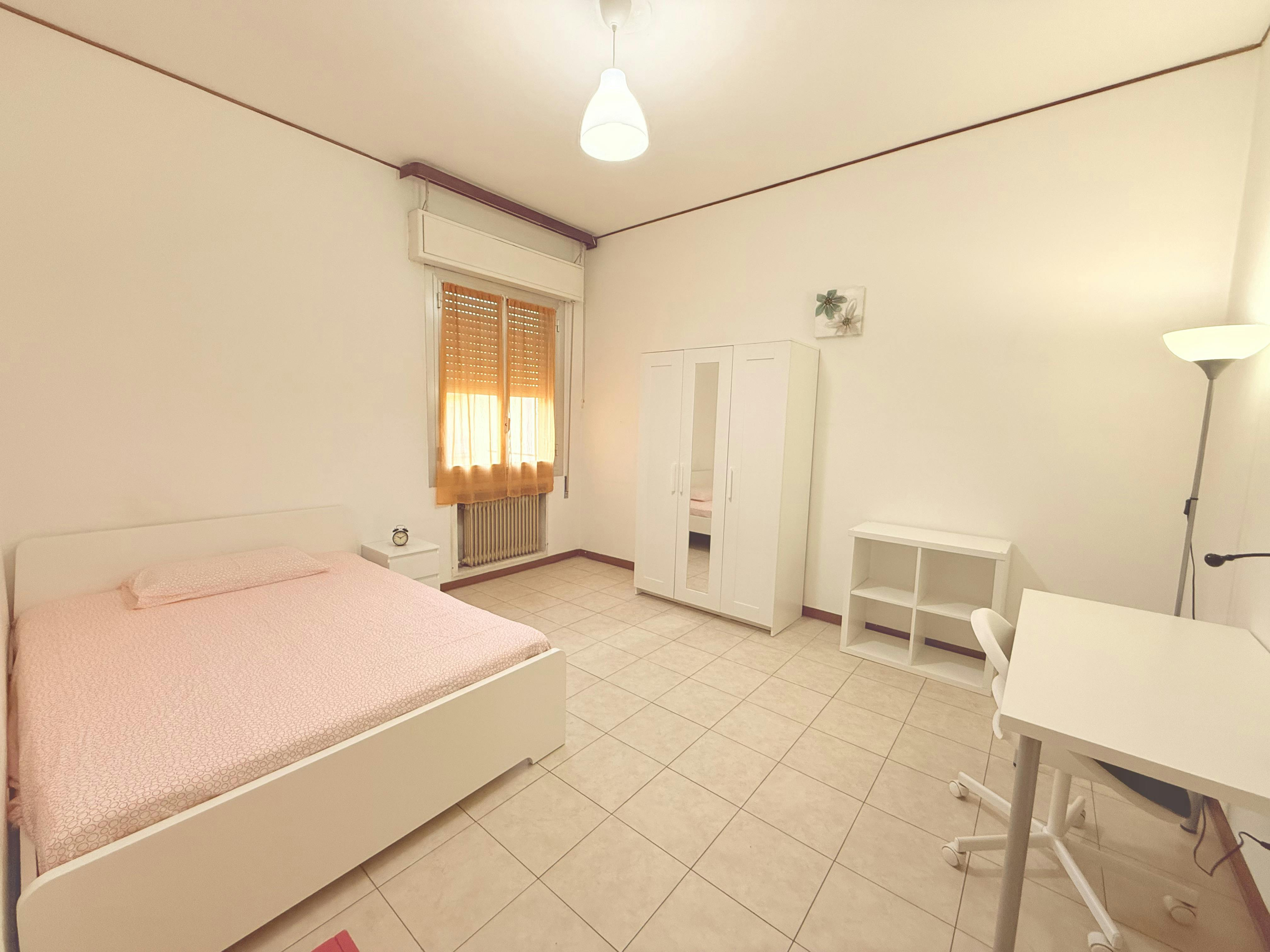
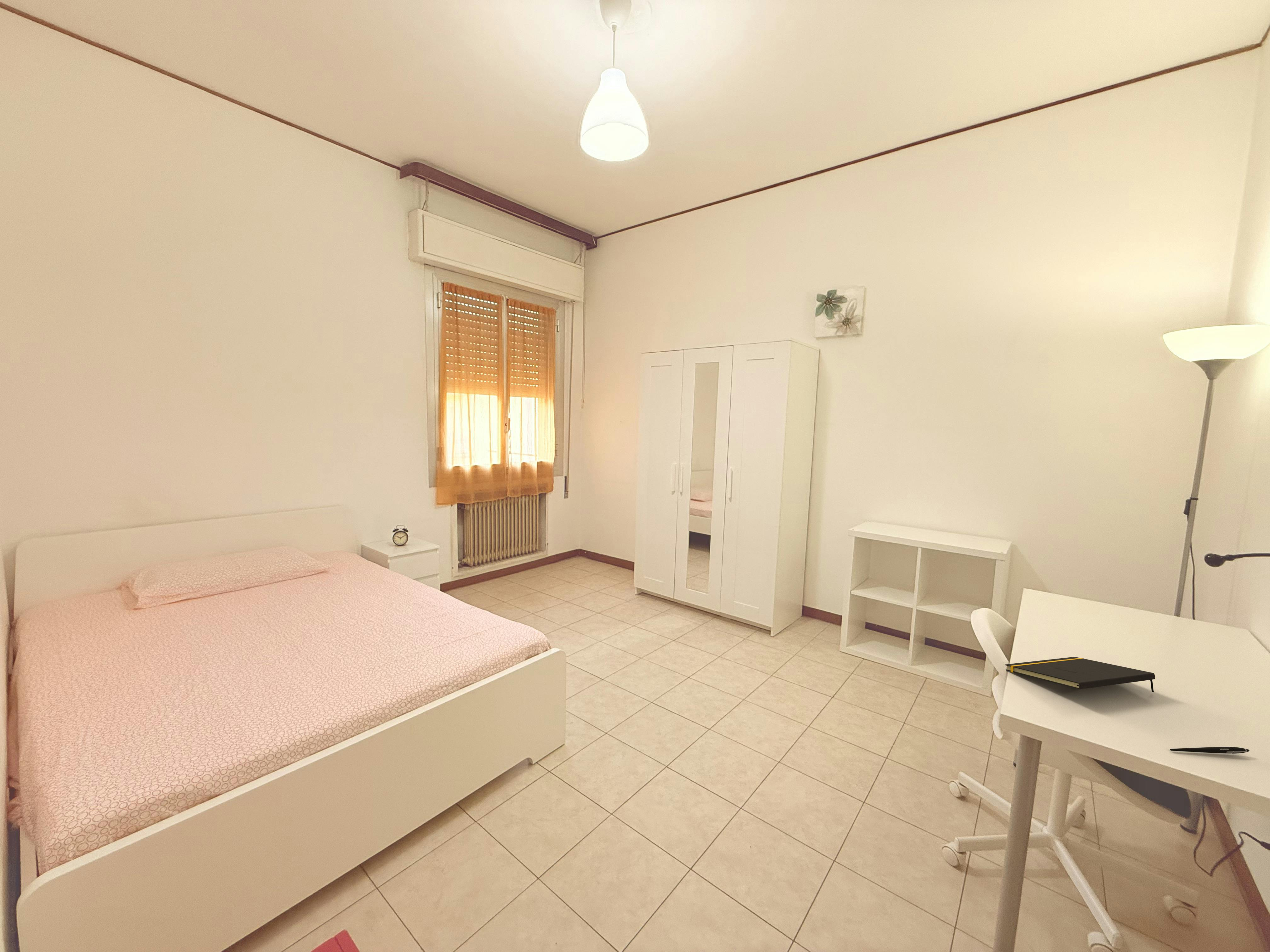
+ pen (1209, 749)
+ notepad (1077, 672)
